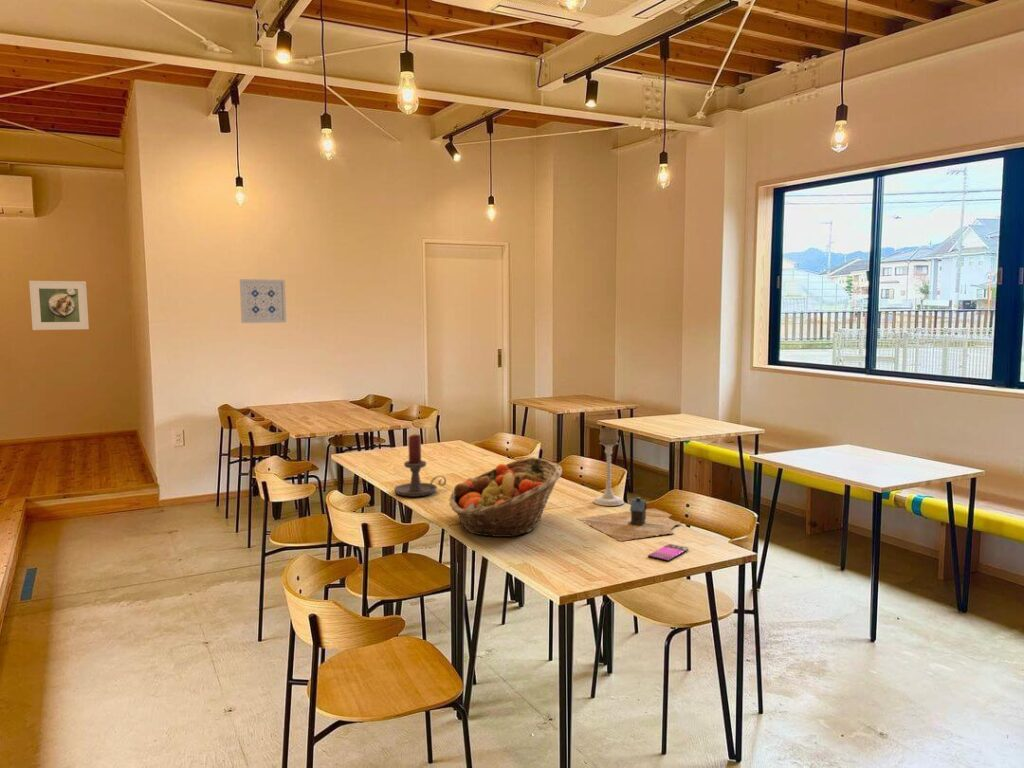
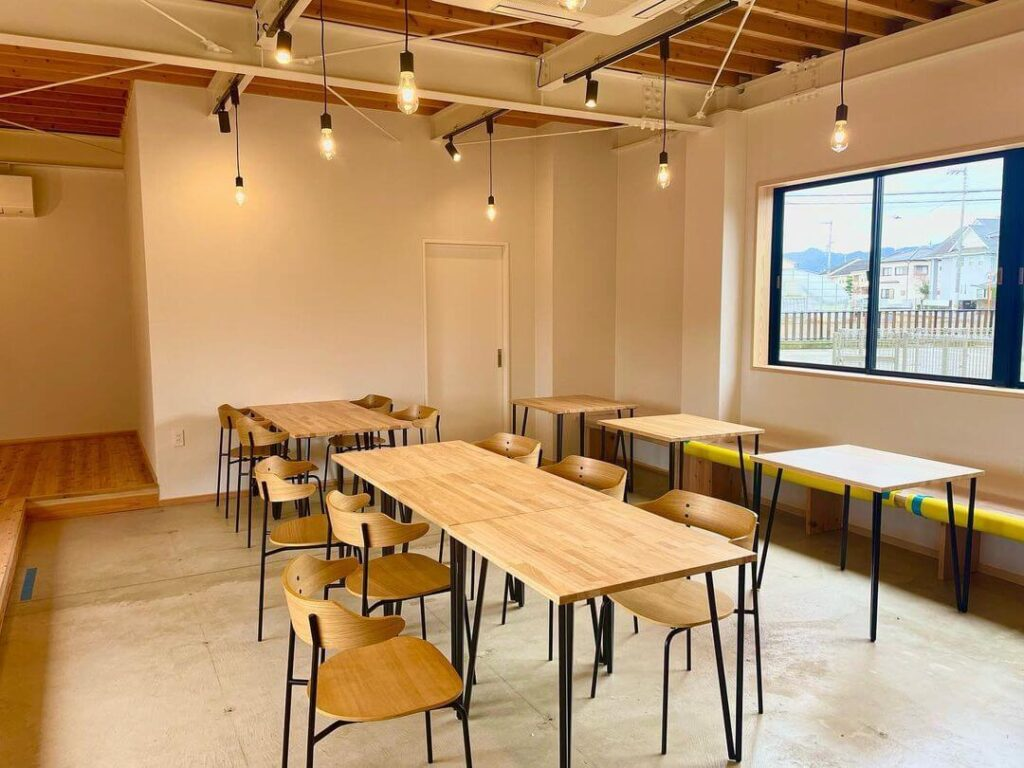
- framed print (59, 305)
- smartphone (668, 552)
- candle holder (608, 465)
- wall art (263, 301)
- fruit basket (505, 494)
- candle holder (420, 462)
- toy house (638, 510)
